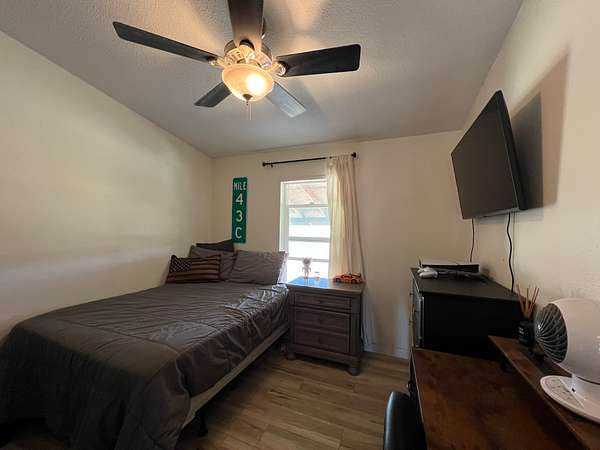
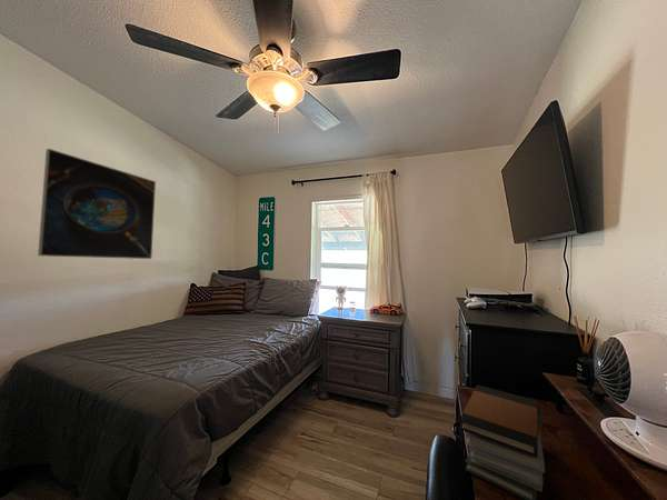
+ book stack (502, 433)
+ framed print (107, 212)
